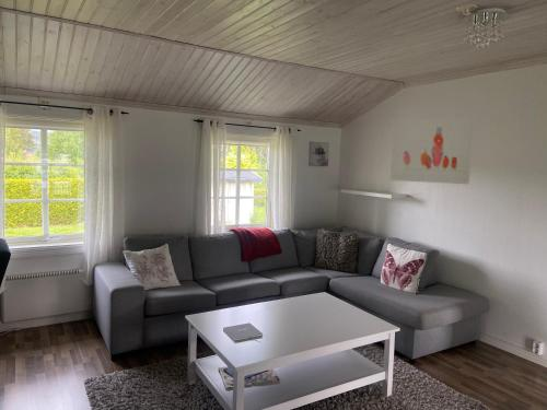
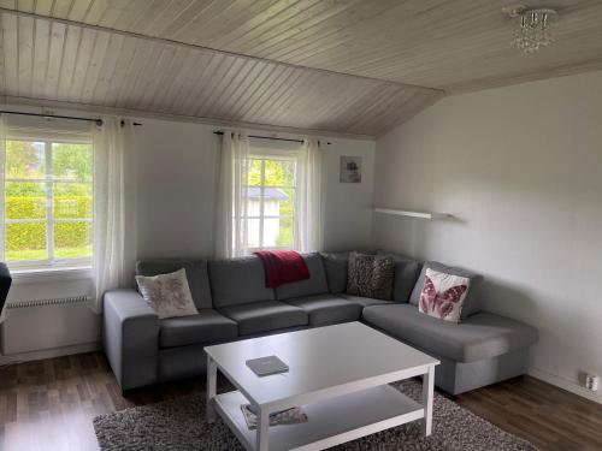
- wall art (428, 151)
